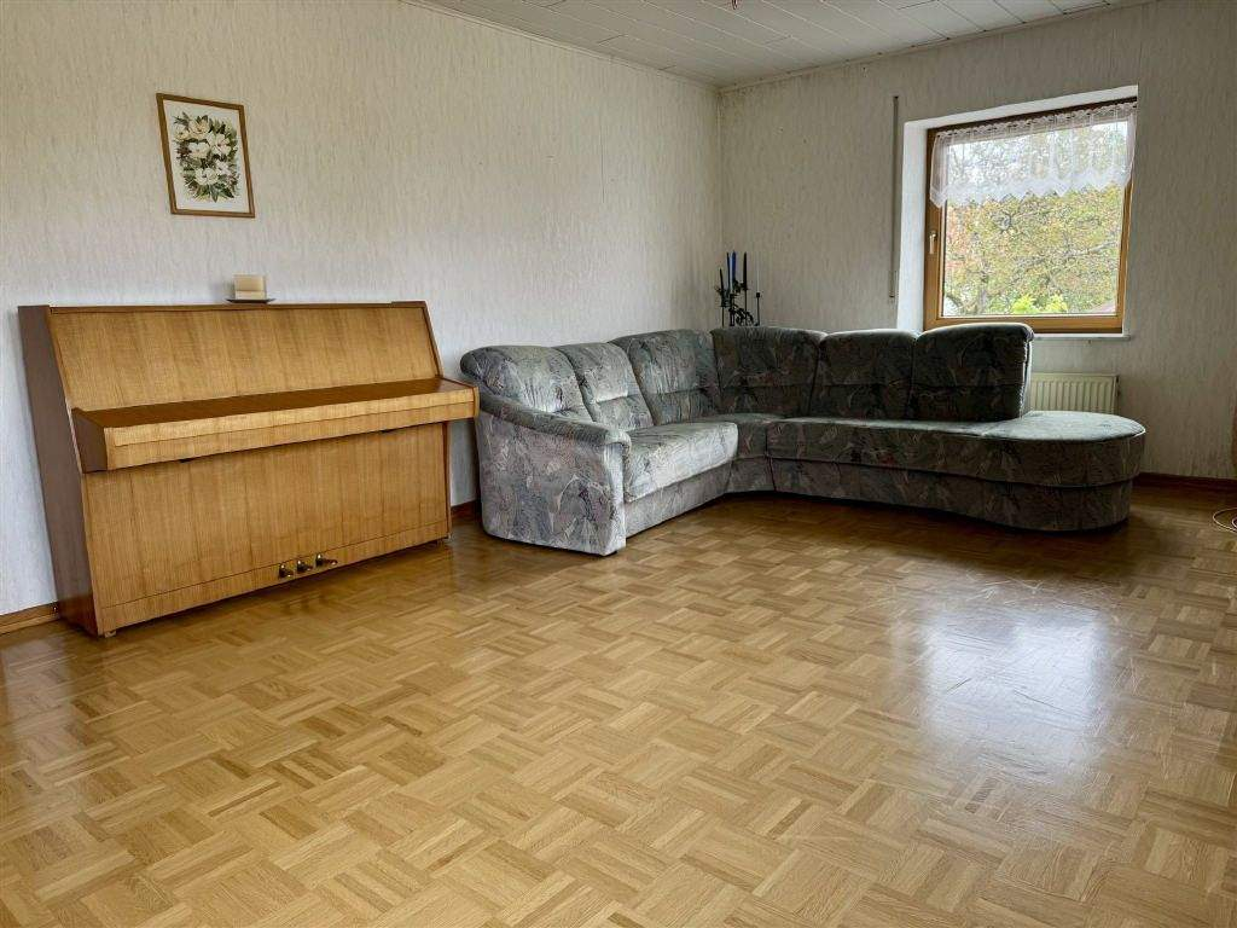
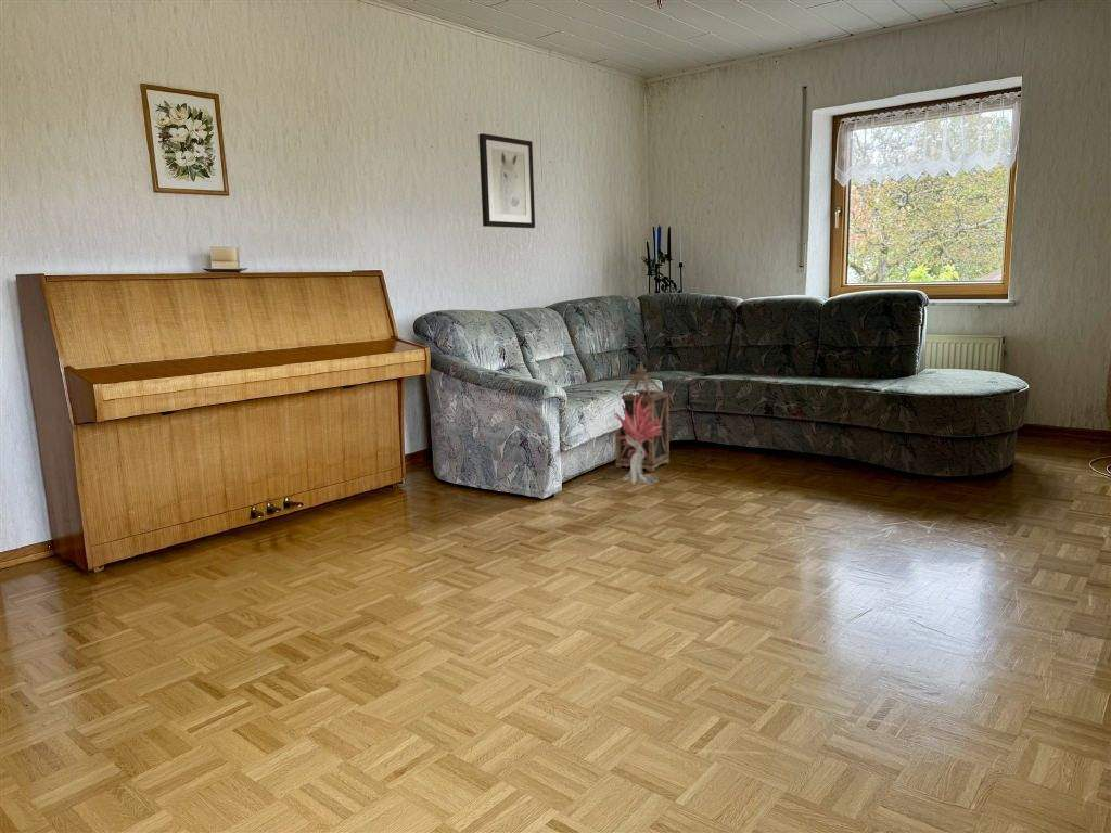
+ wall art (508, 182)
+ lantern (643, 414)
+ decorative plant (615, 438)
